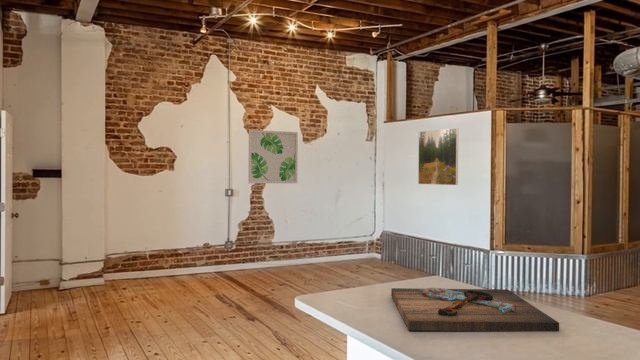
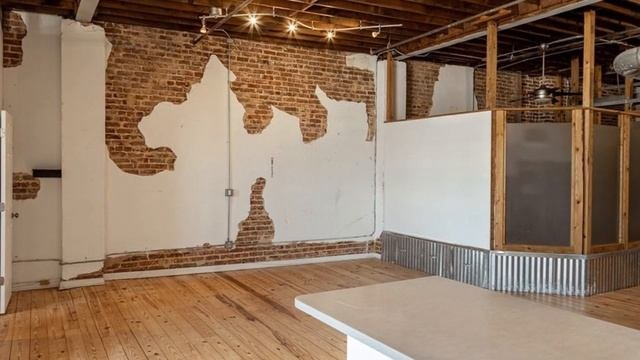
- cutting board (464, 301)
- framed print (437, 157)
- wall art (273, 157)
